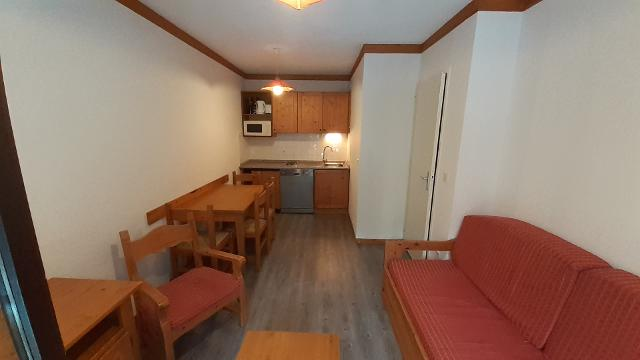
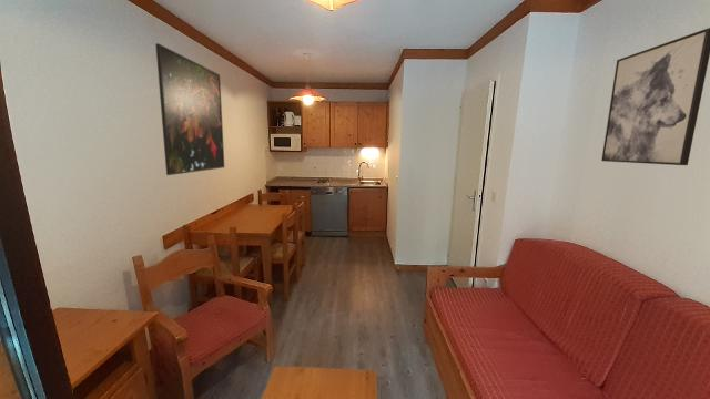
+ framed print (196, 117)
+ wall art (648, 106)
